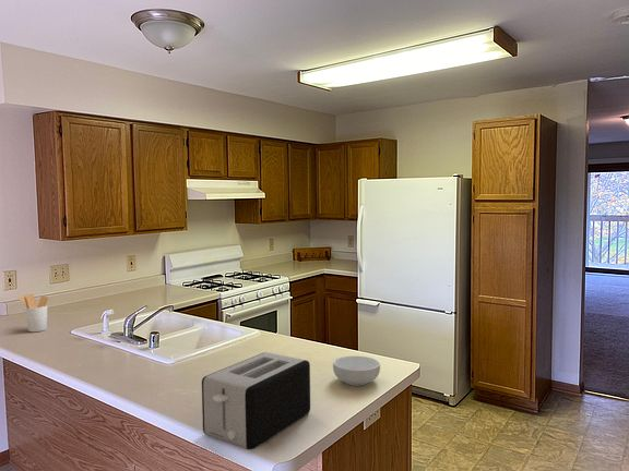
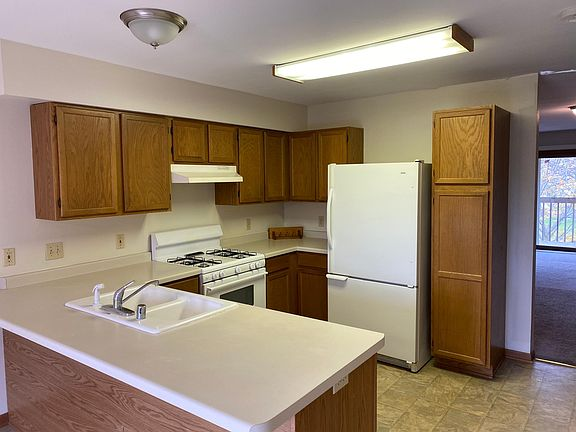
- toaster (258, 396)
- utensil holder (33, 311)
- cereal bowl (356, 372)
